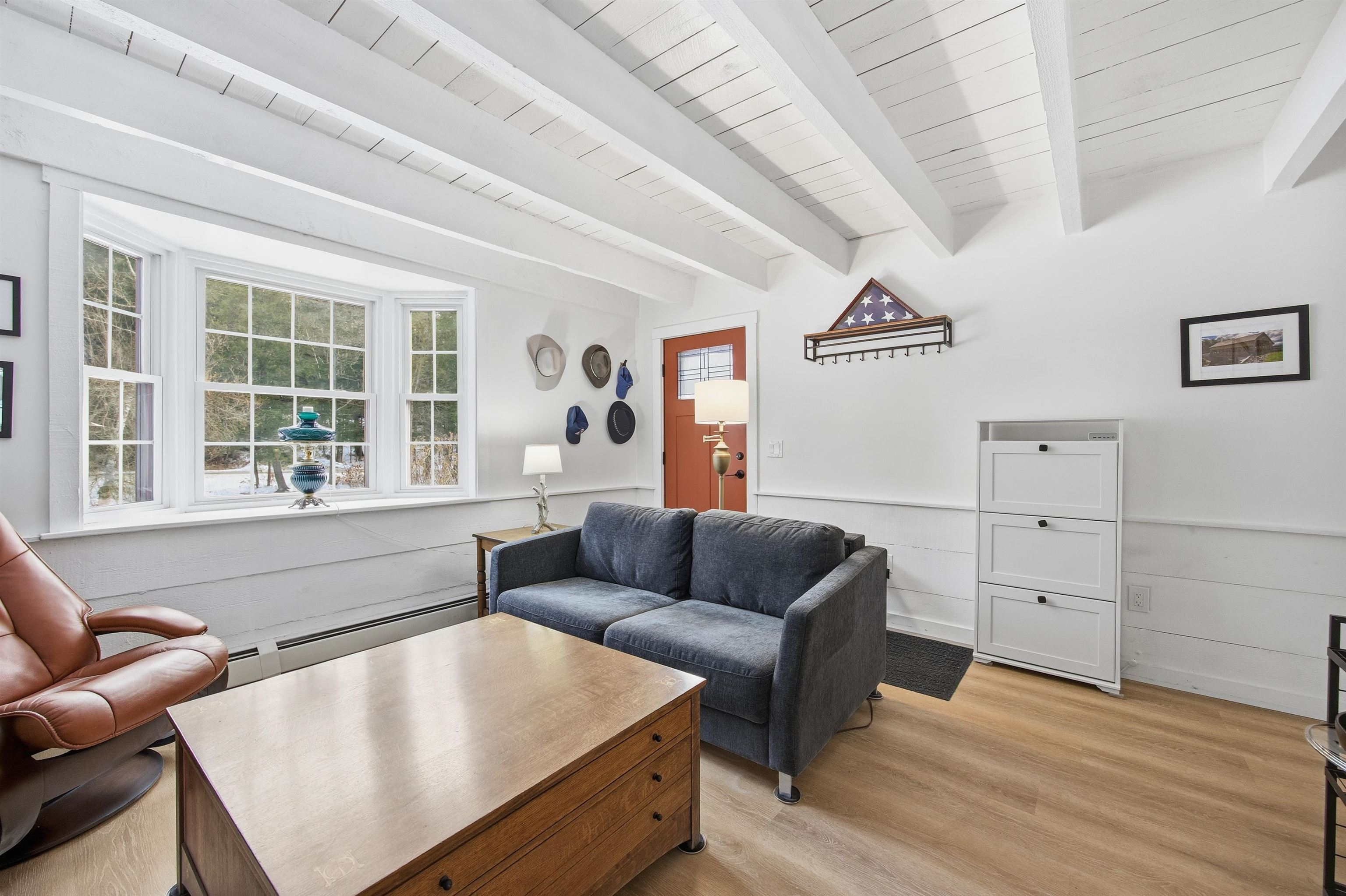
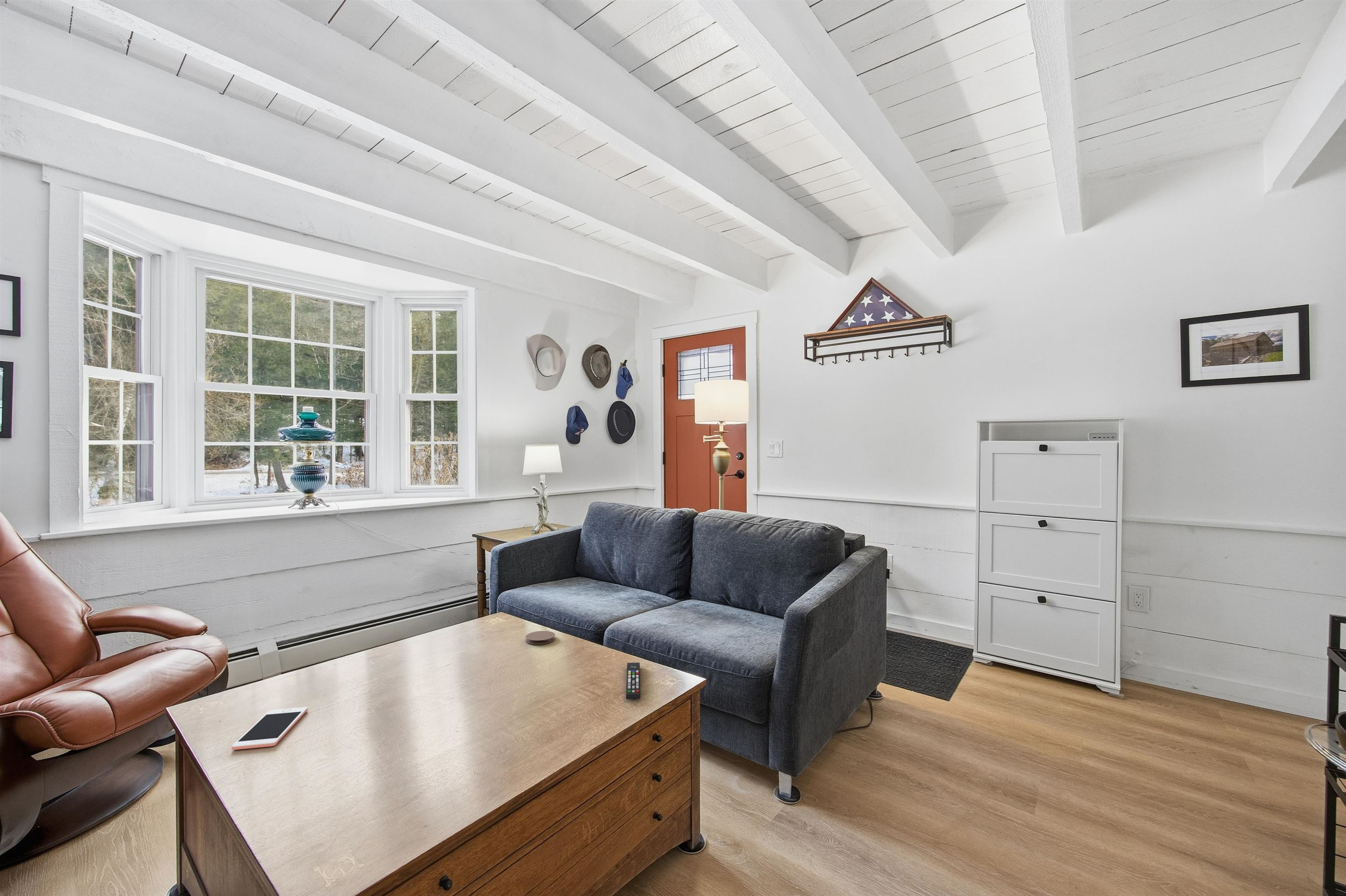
+ coaster (540, 637)
+ cell phone (272, 727)
+ remote control (633, 679)
